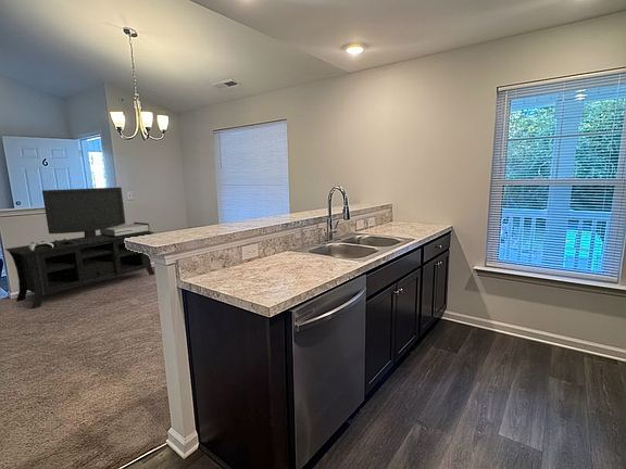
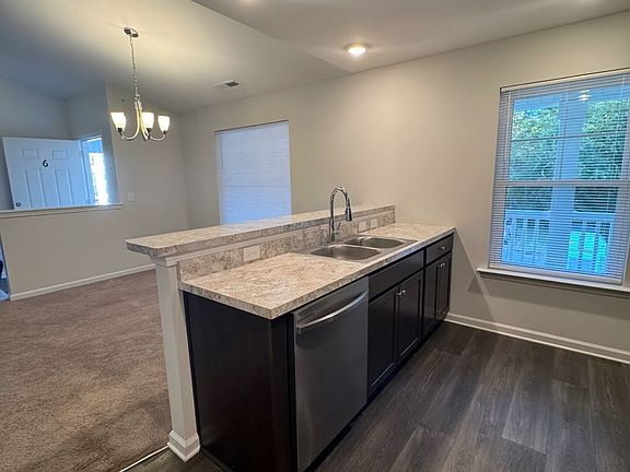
- media console (87, 239)
